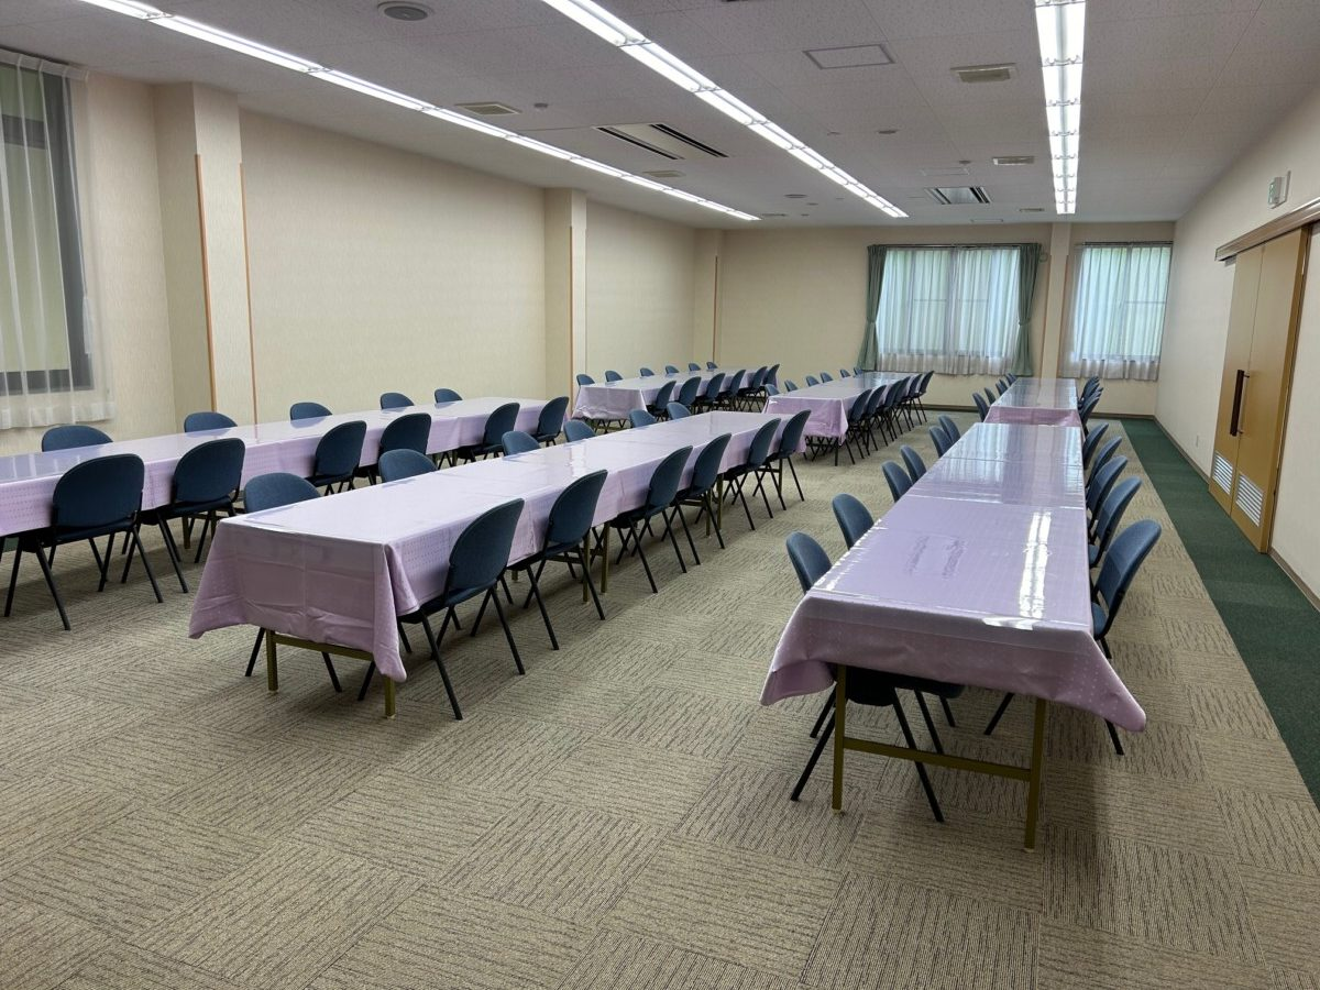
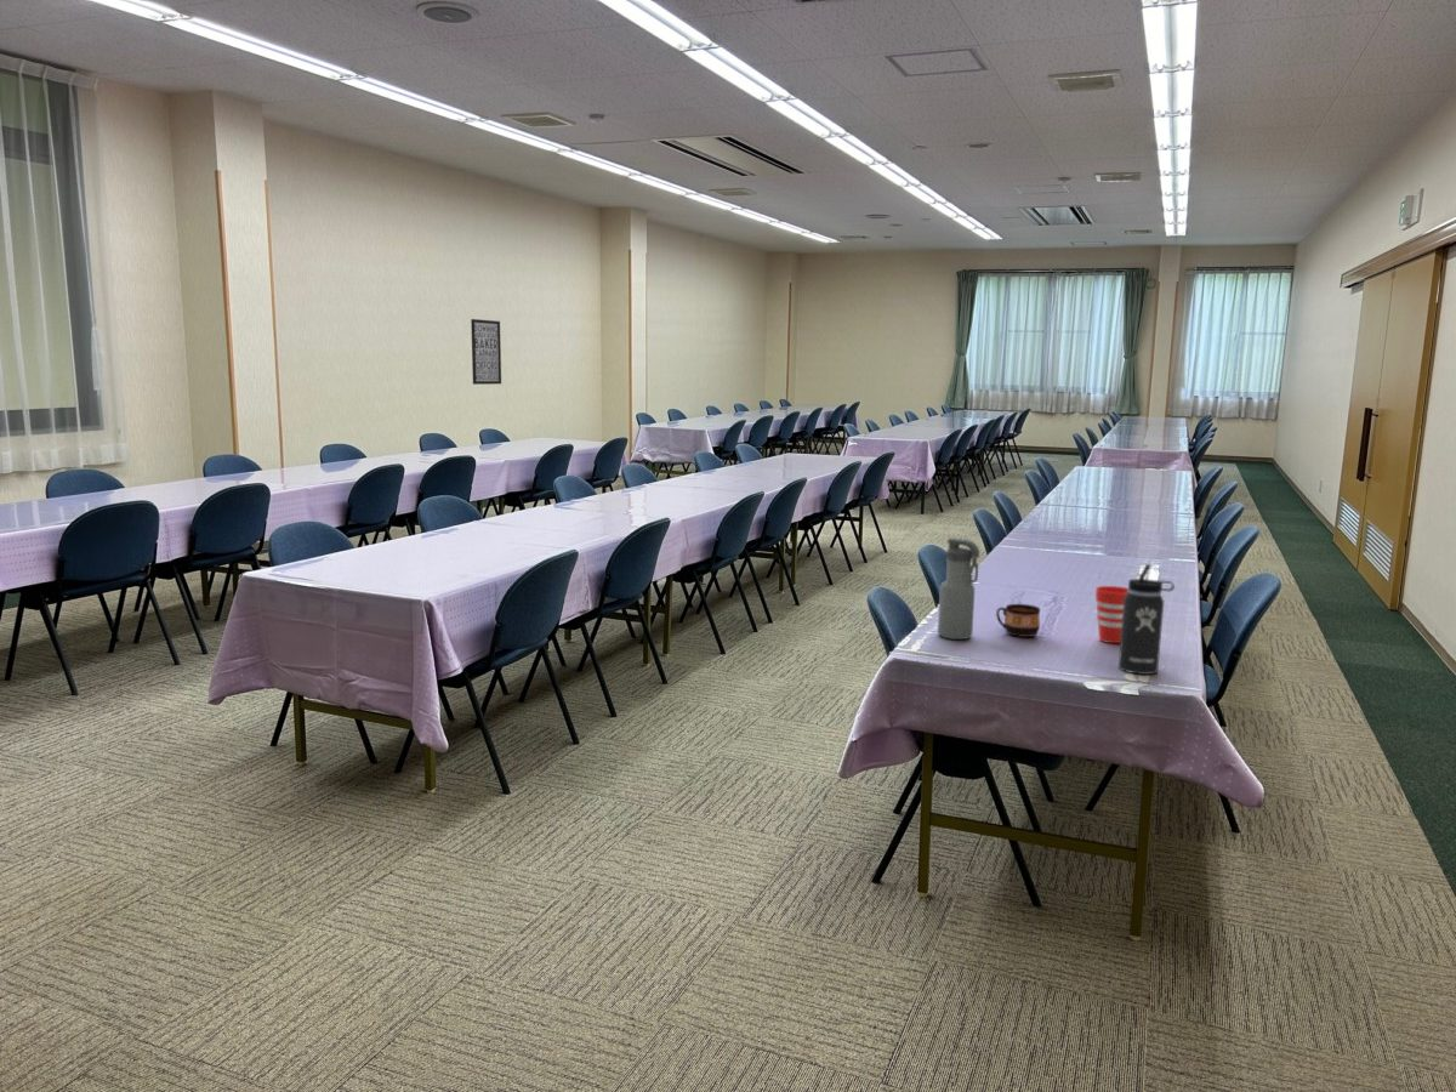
+ wall art (487, 352)
+ thermos bottle (1147, 616)
+ cup (1113, 614)
+ water bottle (957, 587)
+ cup (1020, 620)
